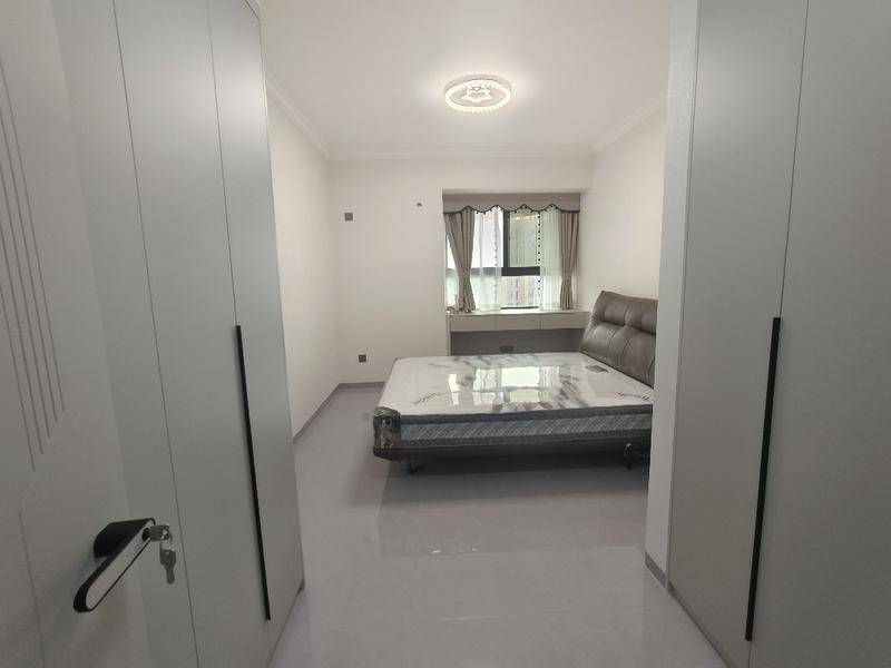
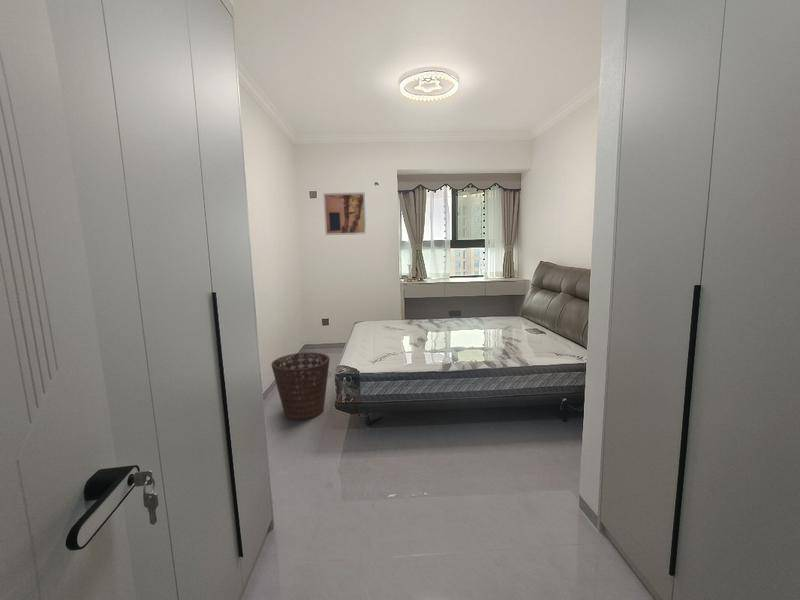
+ basket (302, 386)
+ wall art (345, 214)
